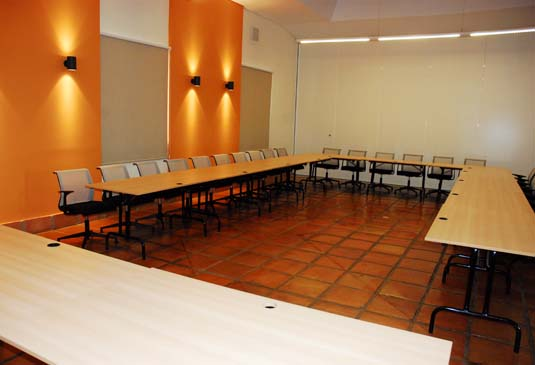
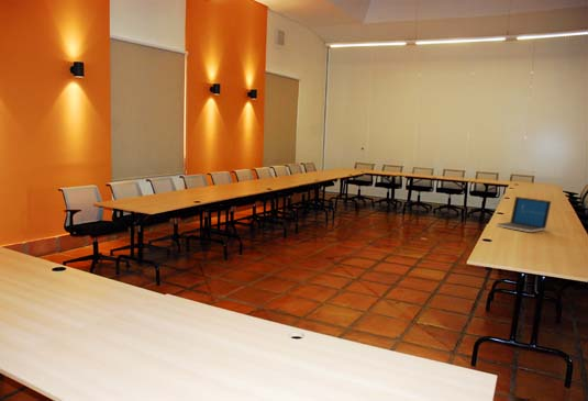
+ laptop (522, 213)
